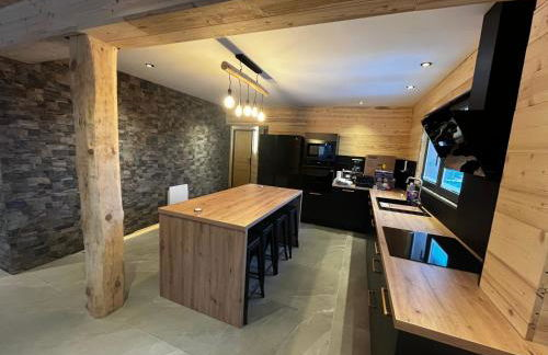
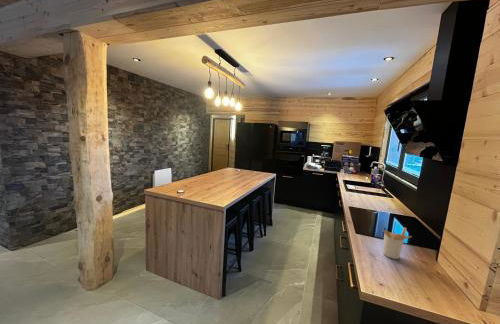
+ utensil holder (396, 243)
